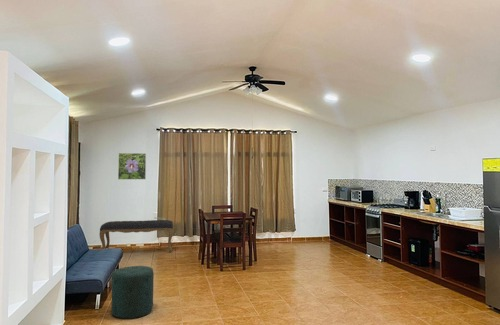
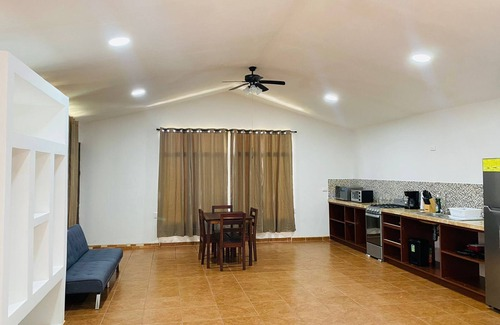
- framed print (132, 166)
- ottoman (132, 290)
- bench (138, 231)
